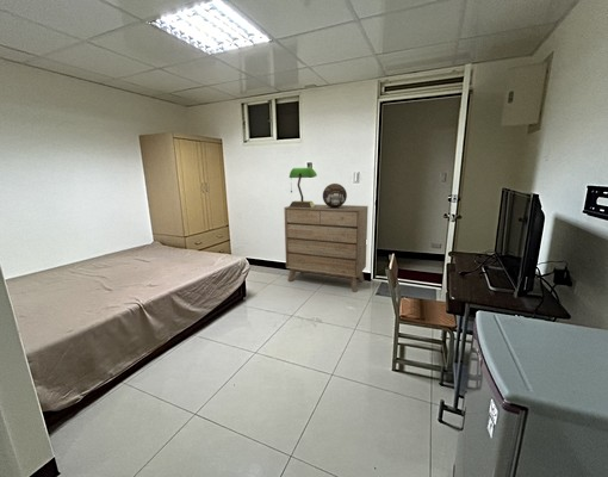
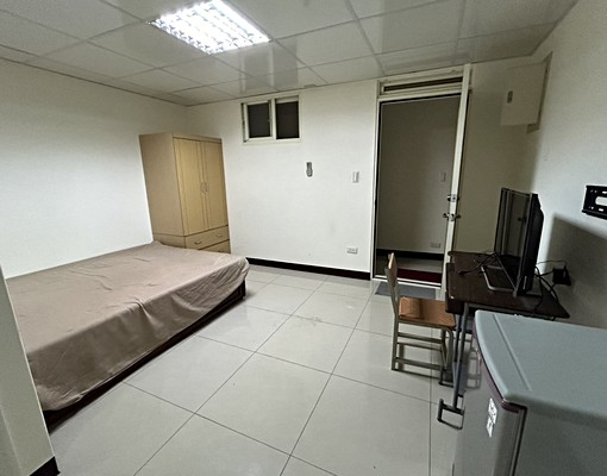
- decorative sphere (334, 196)
- table lamp (299, 187)
- dresser (325, 244)
